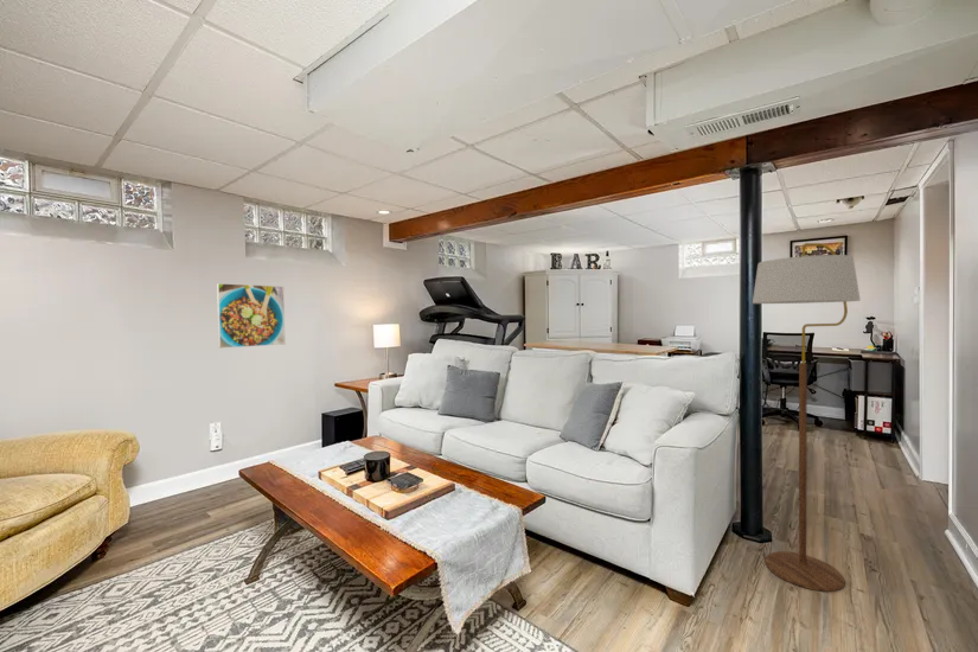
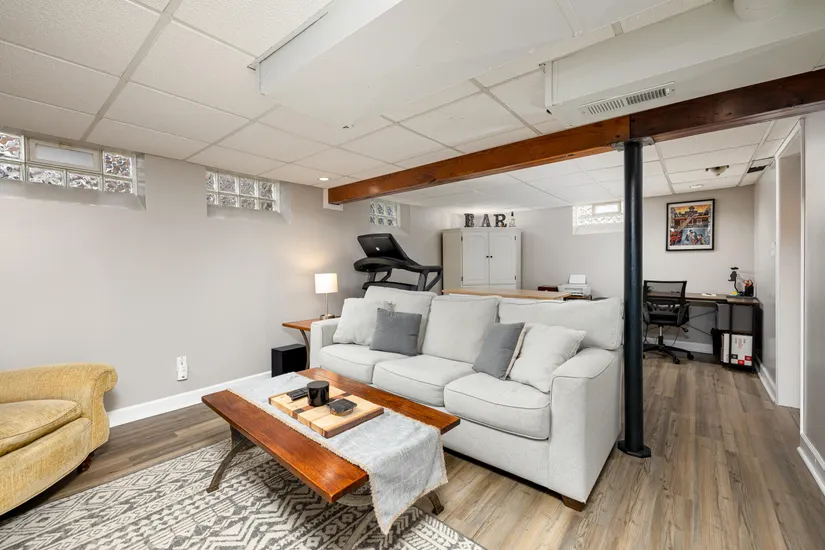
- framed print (253, 315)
- floor lamp (805, 407)
